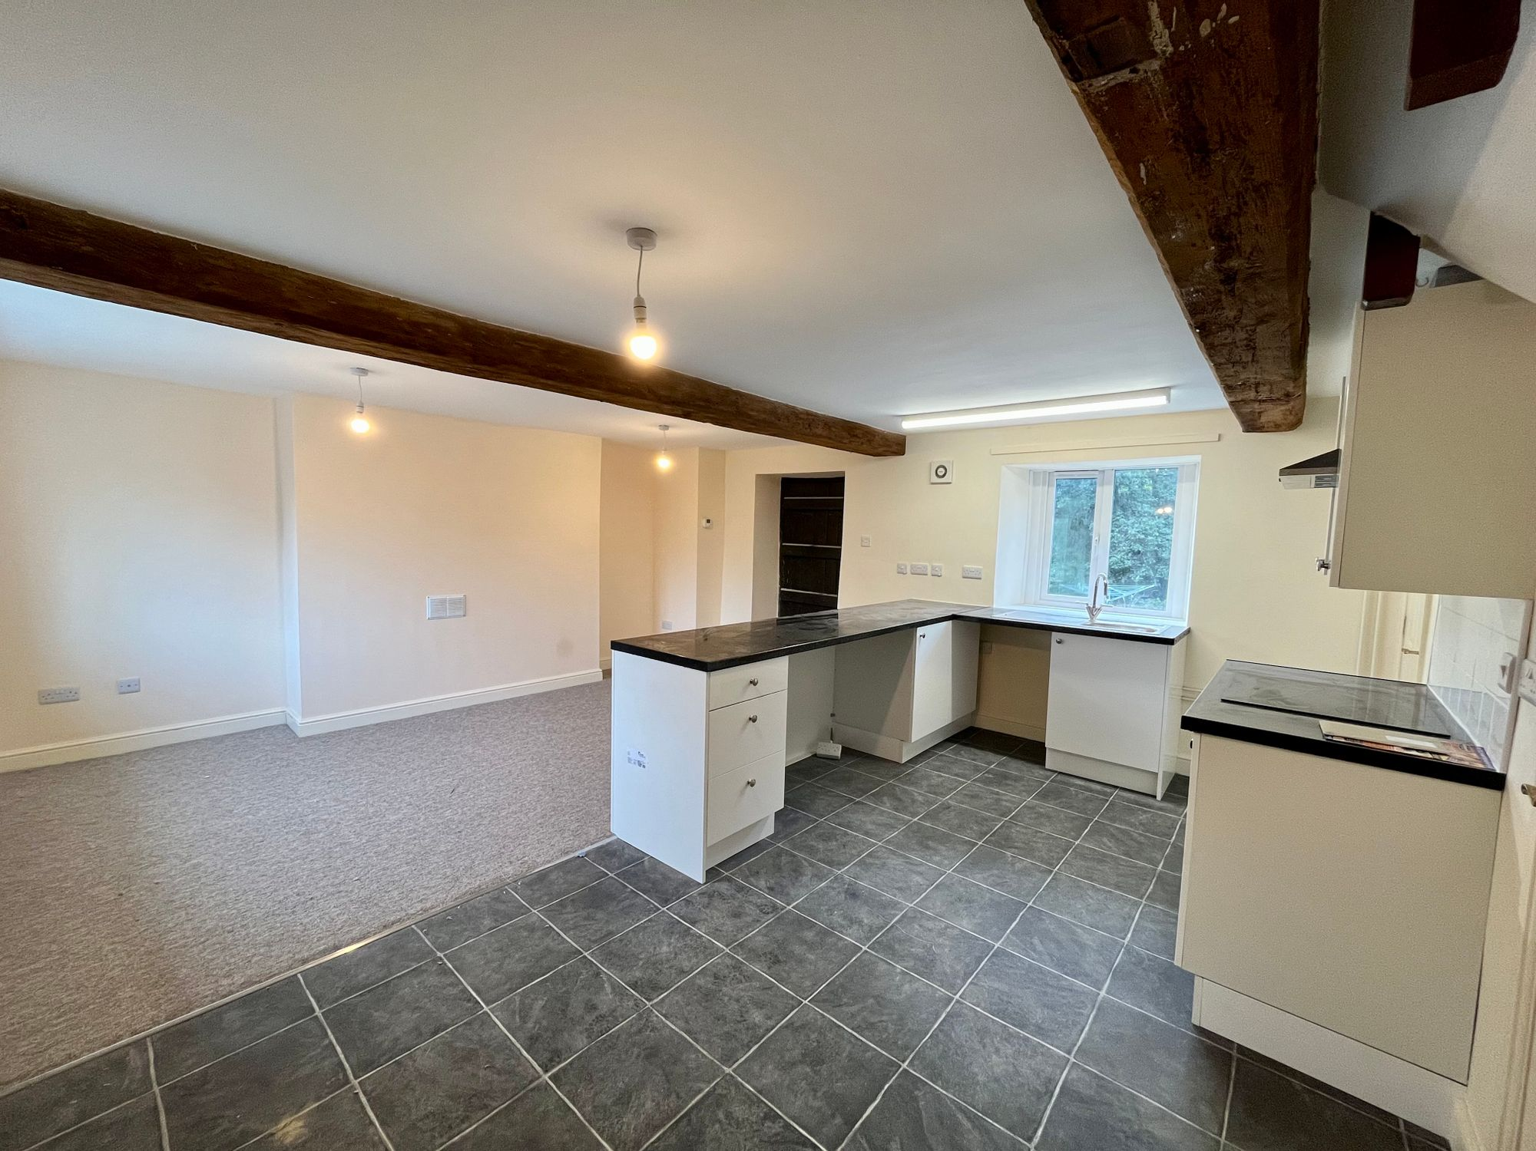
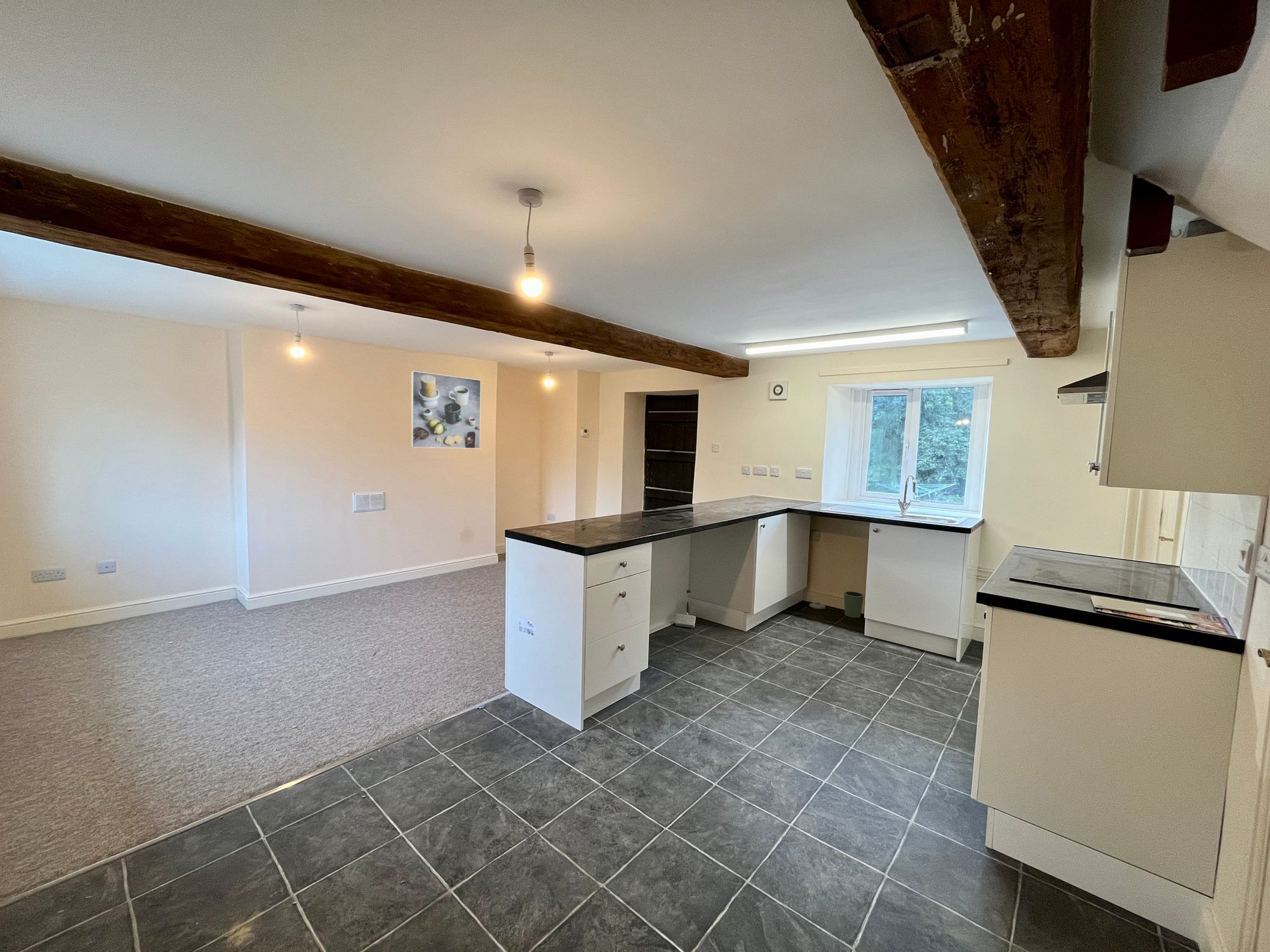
+ trash can (845, 600)
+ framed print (447, 412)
